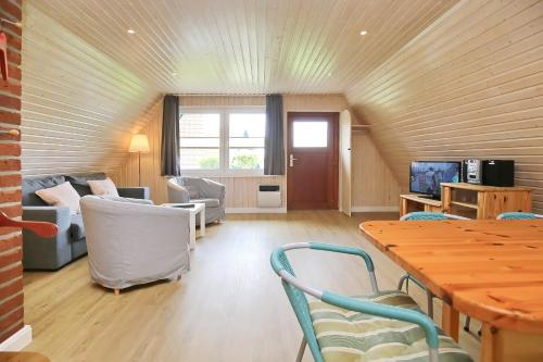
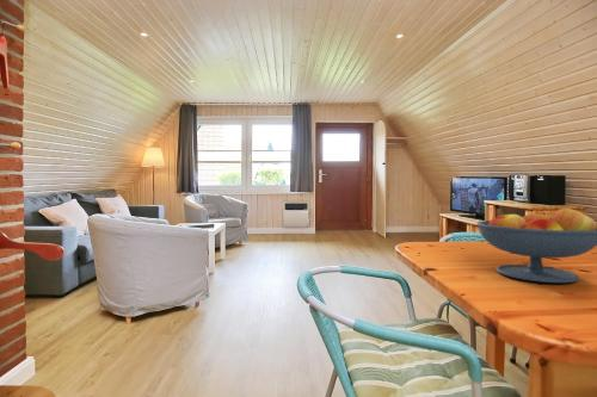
+ fruit bowl (536, 241)
